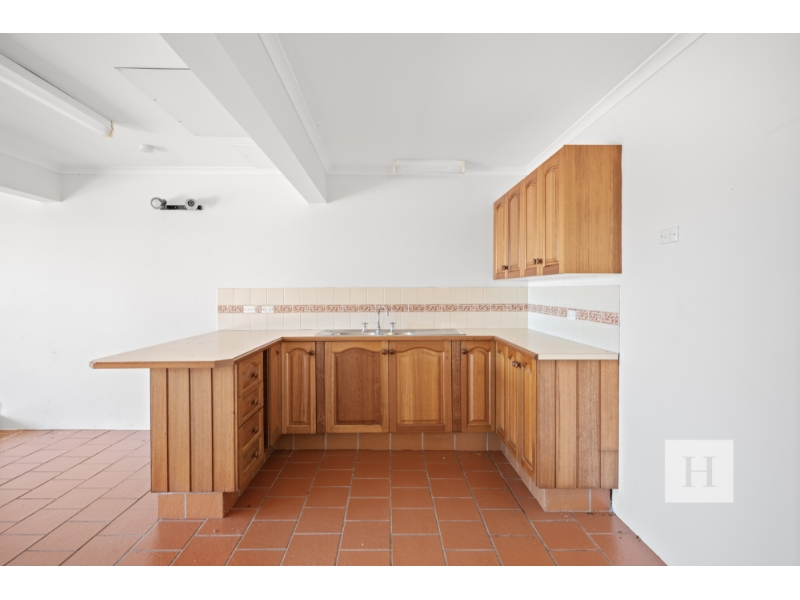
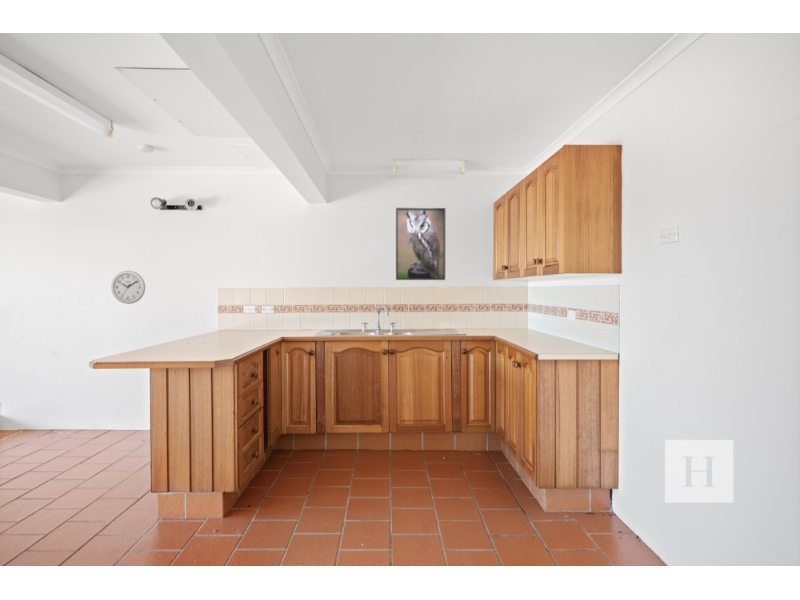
+ wall clock (127, 287)
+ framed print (420, 244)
